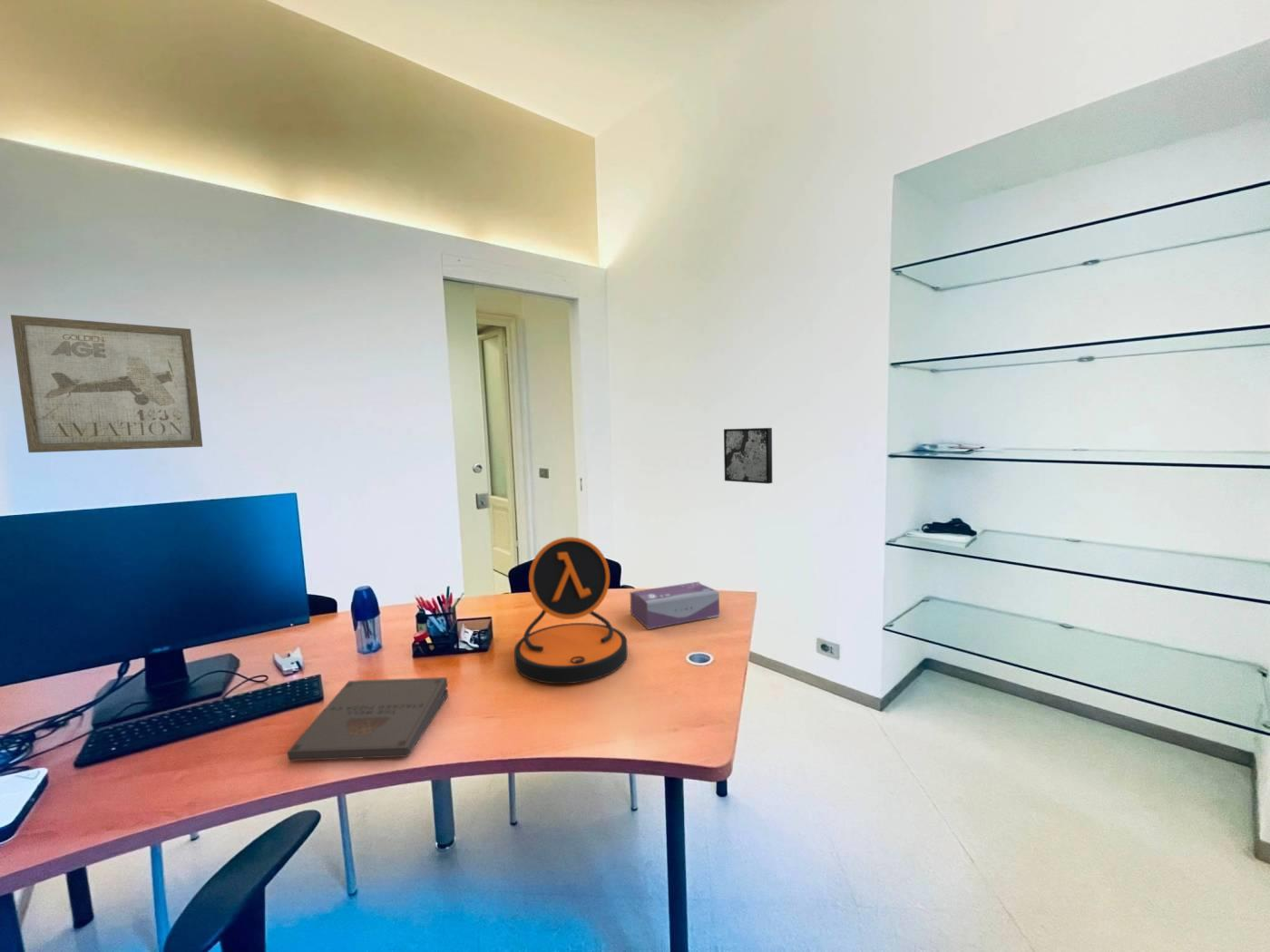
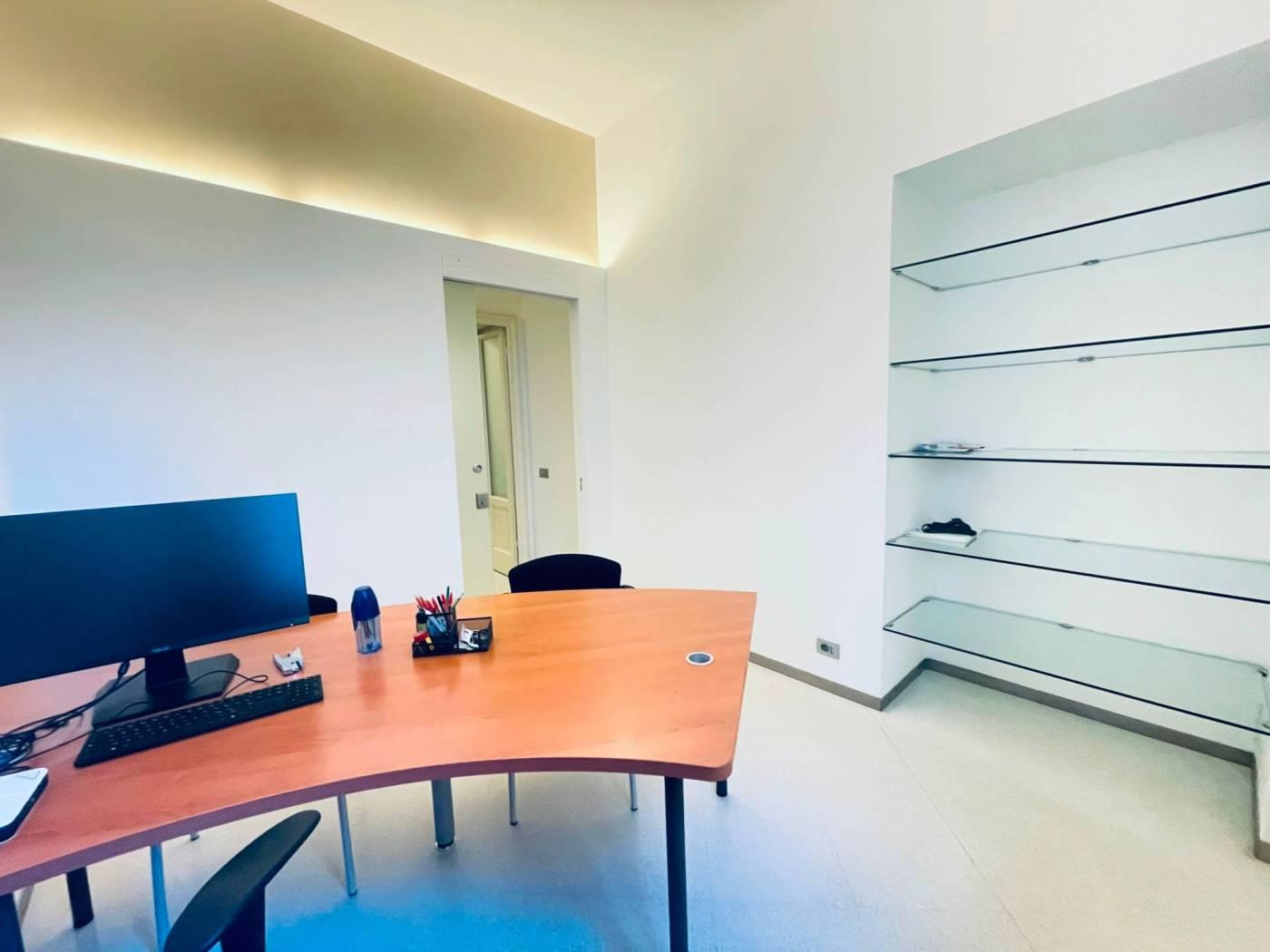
- tissue box (674, 603)
- wall art (115, 386)
- pizza box (376, 714)
- desk lamp (569, 597)
- wall art (747, 455)
